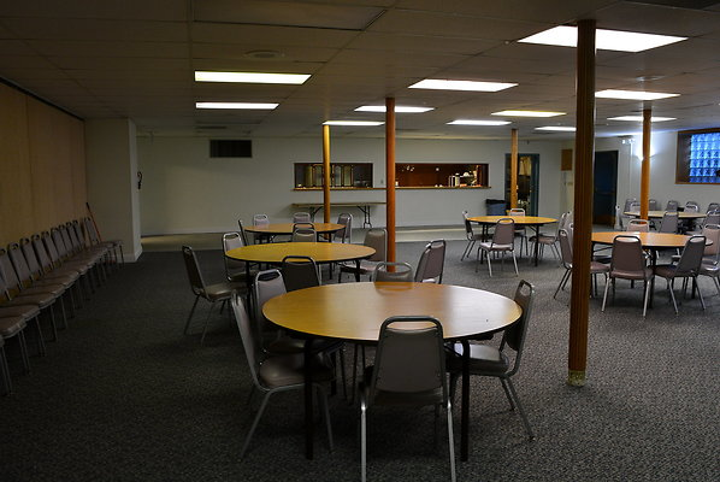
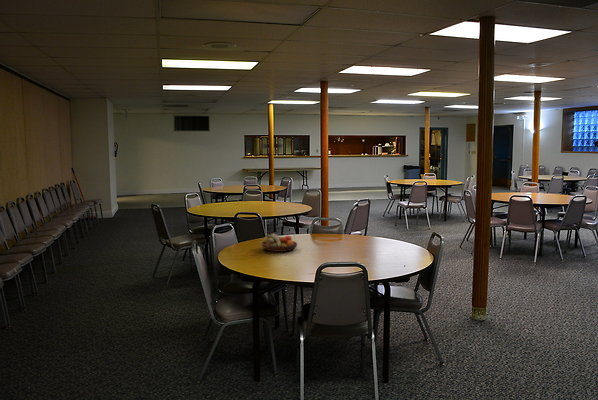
+ fruit bowl (279, 241)
